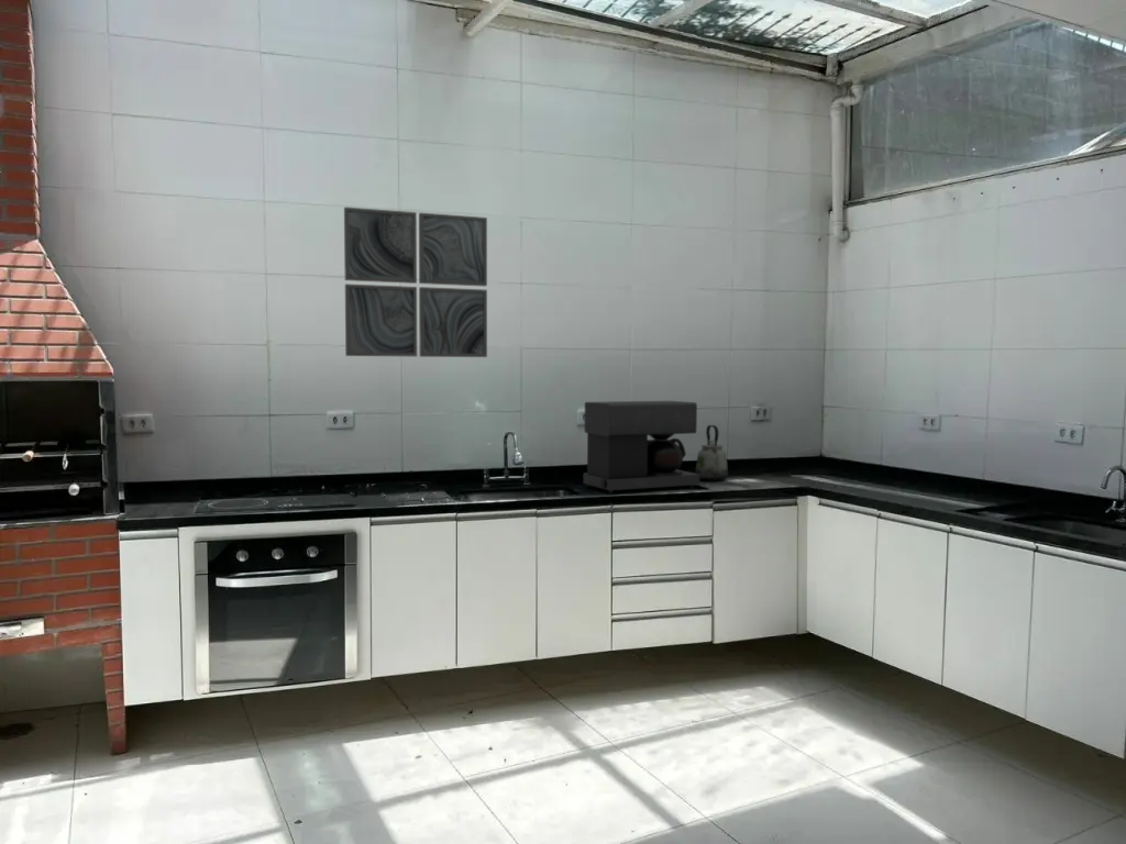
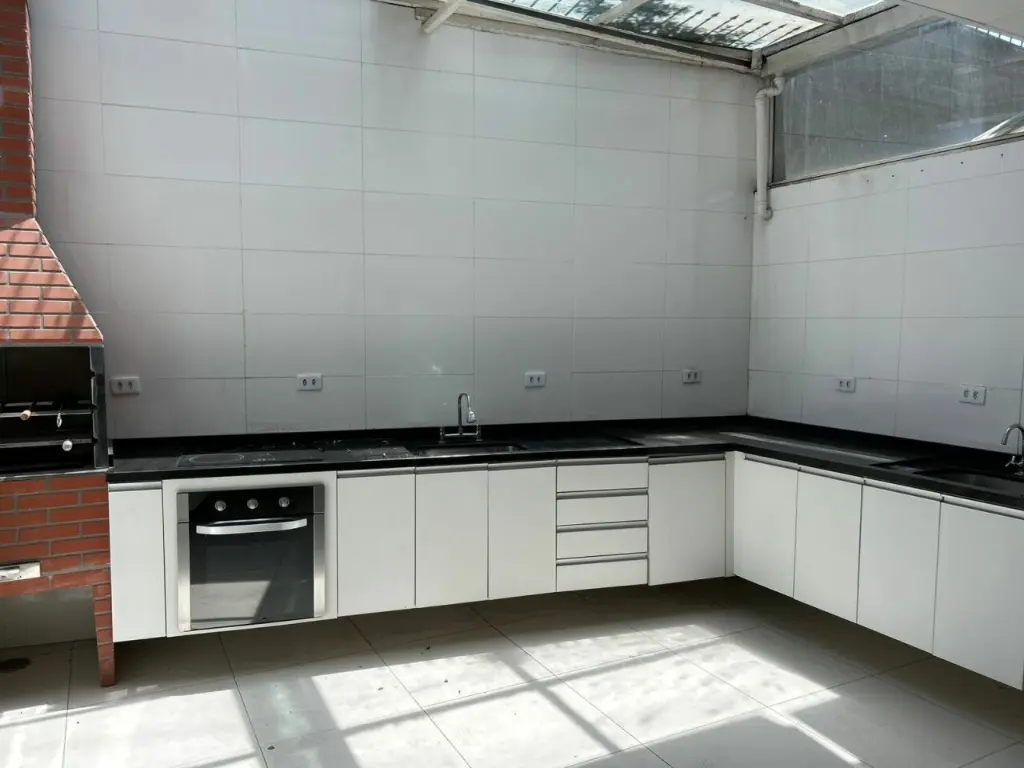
- kettle (709, 452)
- coffee maker (640, 444)
- wall art (419, 282)
